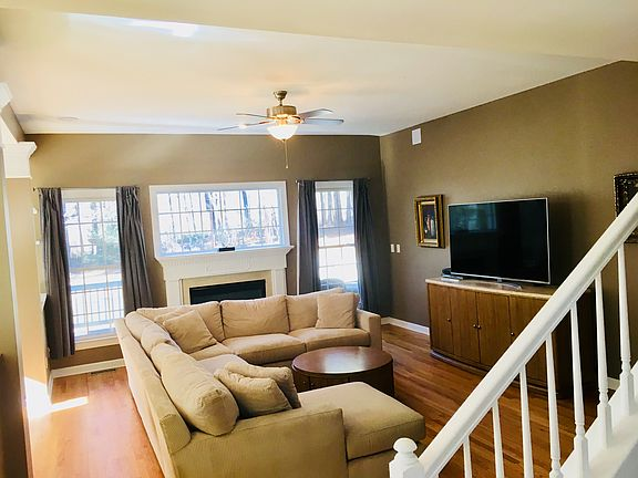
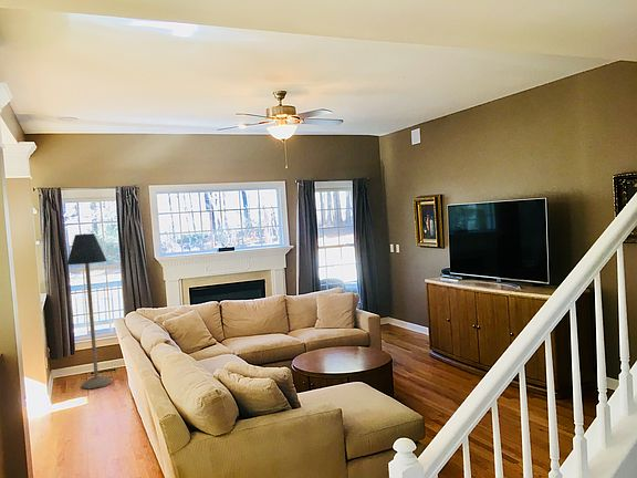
+ floor lamp (90, 309)
